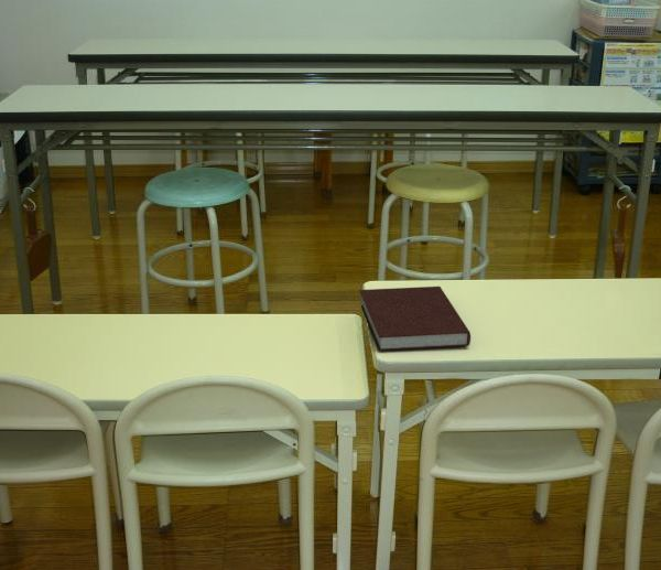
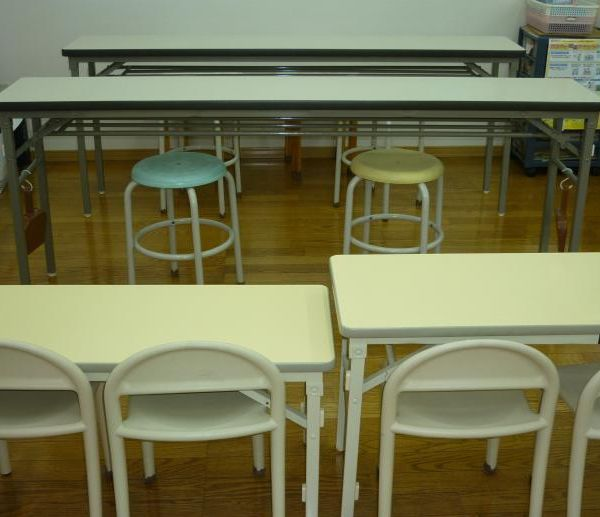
- notebook (411, 315)
